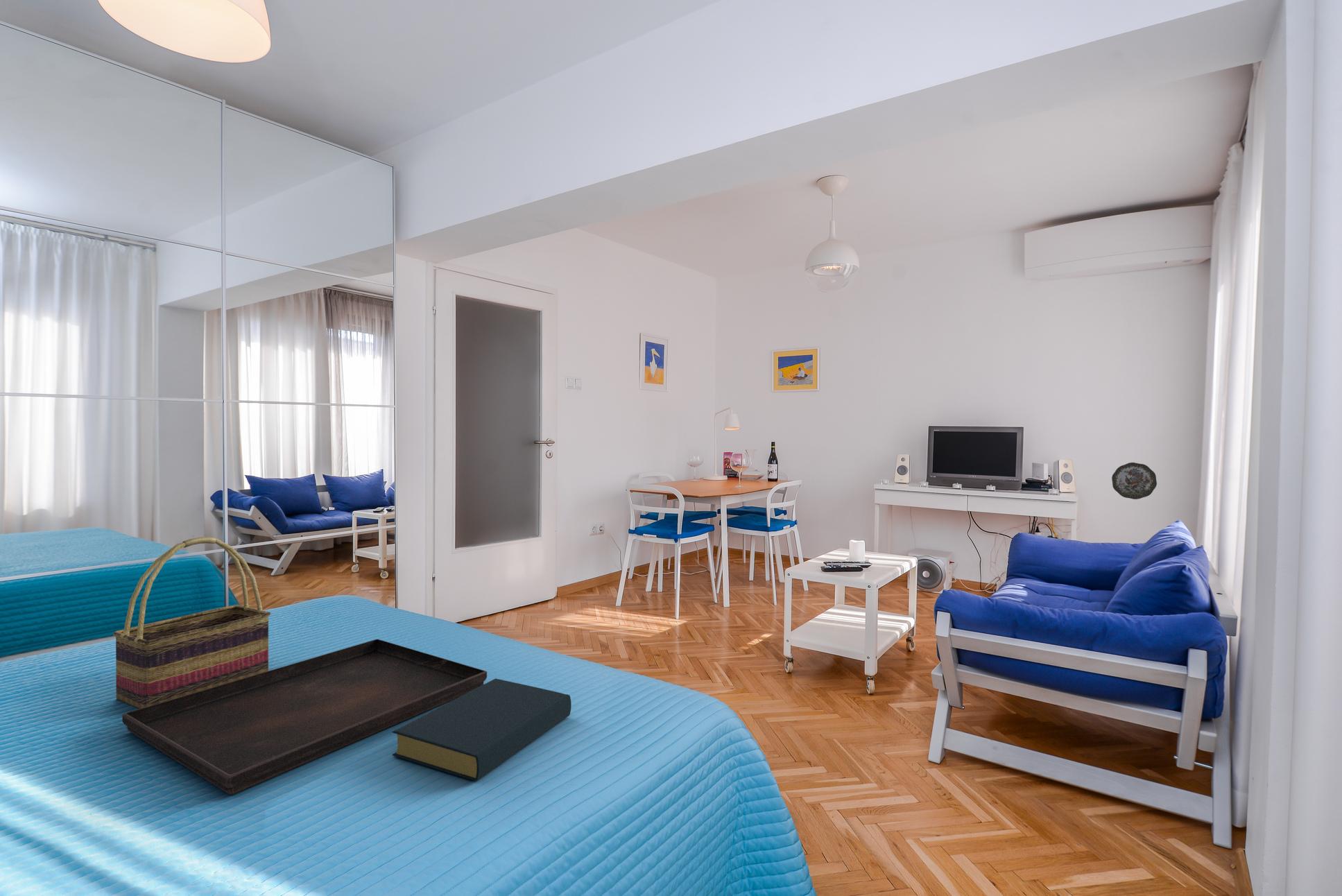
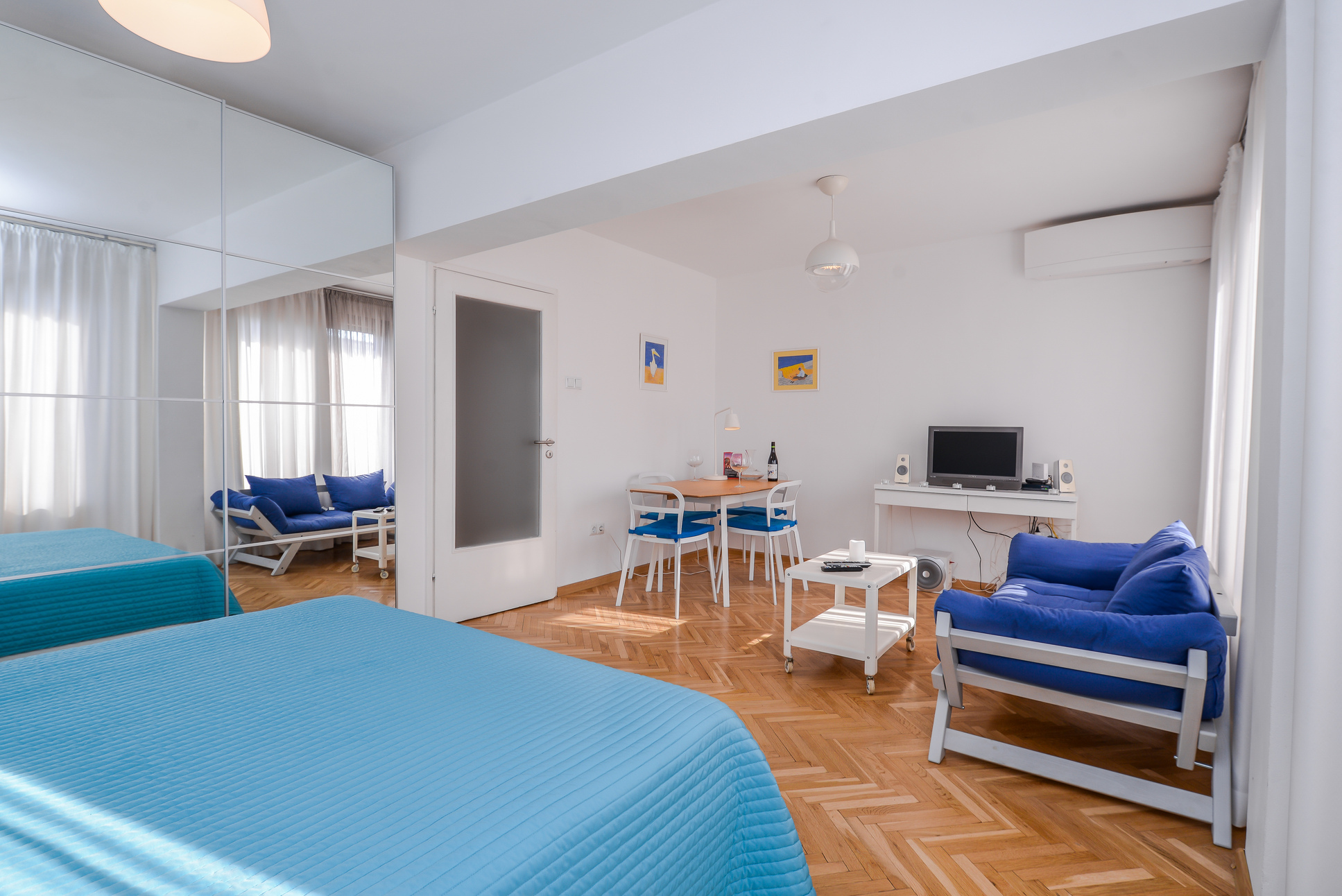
- decorative plate (1133, 481)
- hardback book (488, 723)
- woven basket (196, 613)
- serving tray (321, 699)
